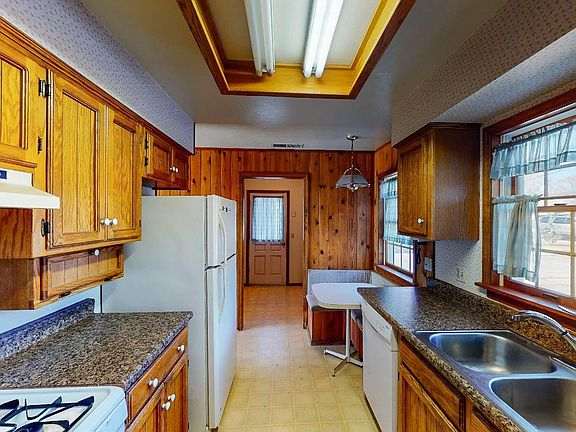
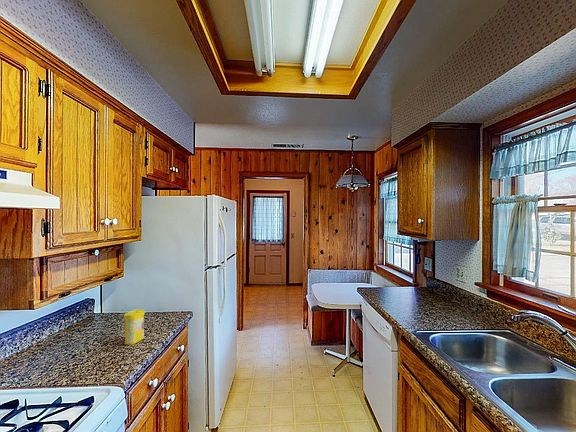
+ canister (134, 326)
